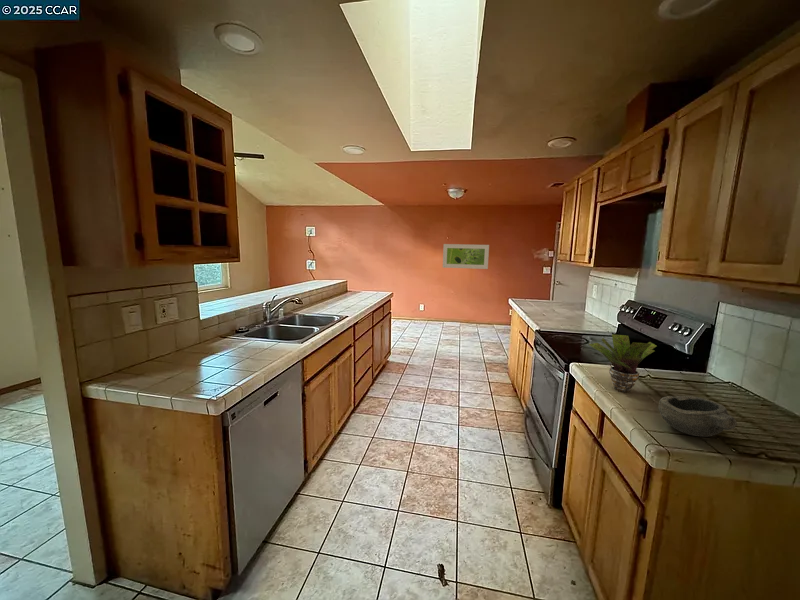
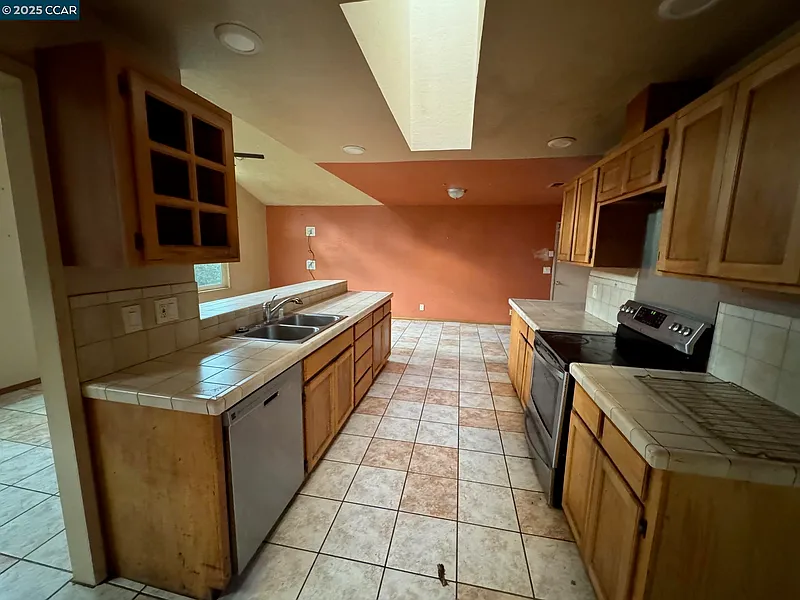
- potted plant (626, 363)
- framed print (465, 256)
- bowl (694, 417)
